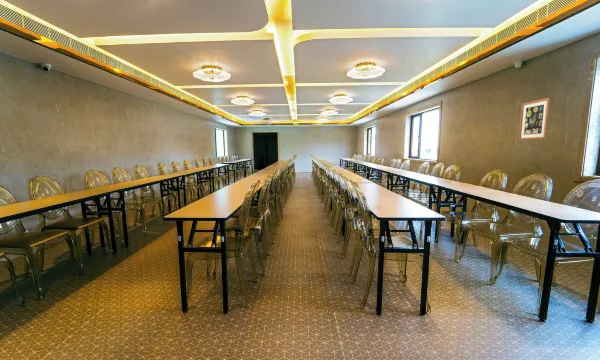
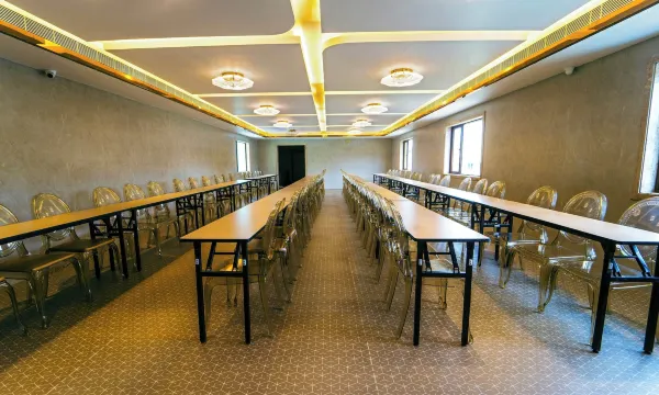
- wall art (533, 120)
